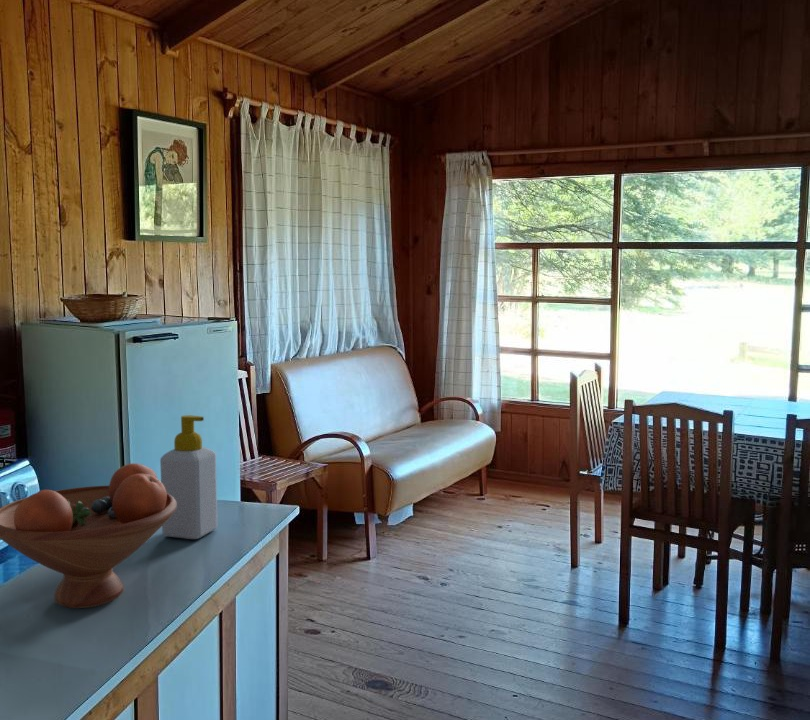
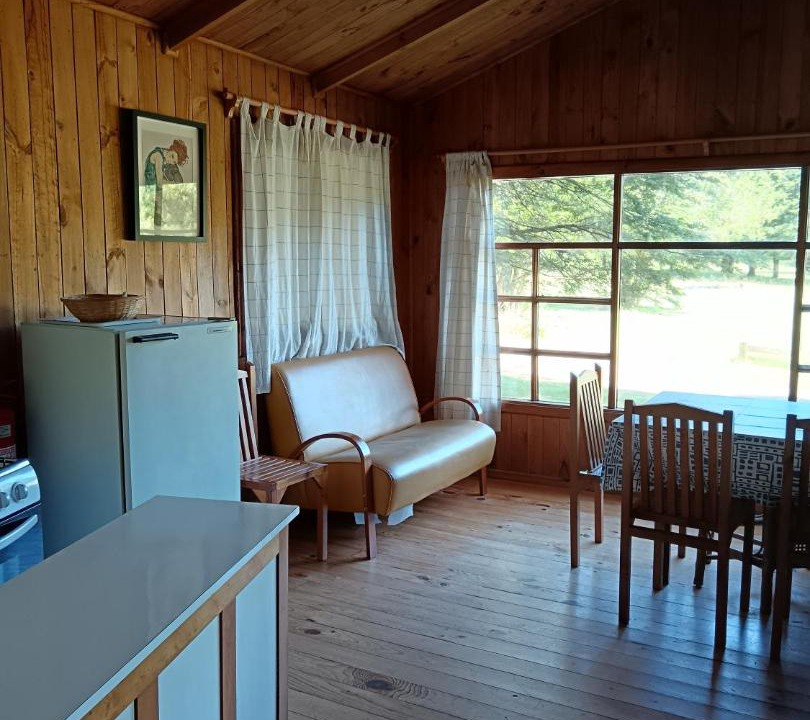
- soap bottle (188, 474)
- fruit bowl (87, 535)
